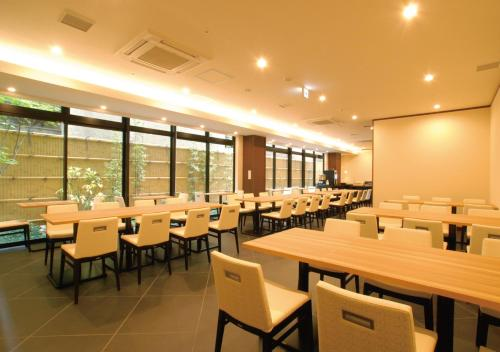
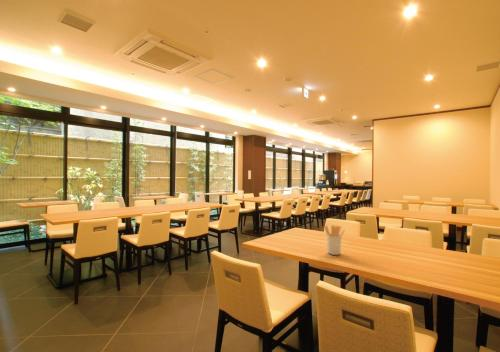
+ utensil holder (334, 238)
